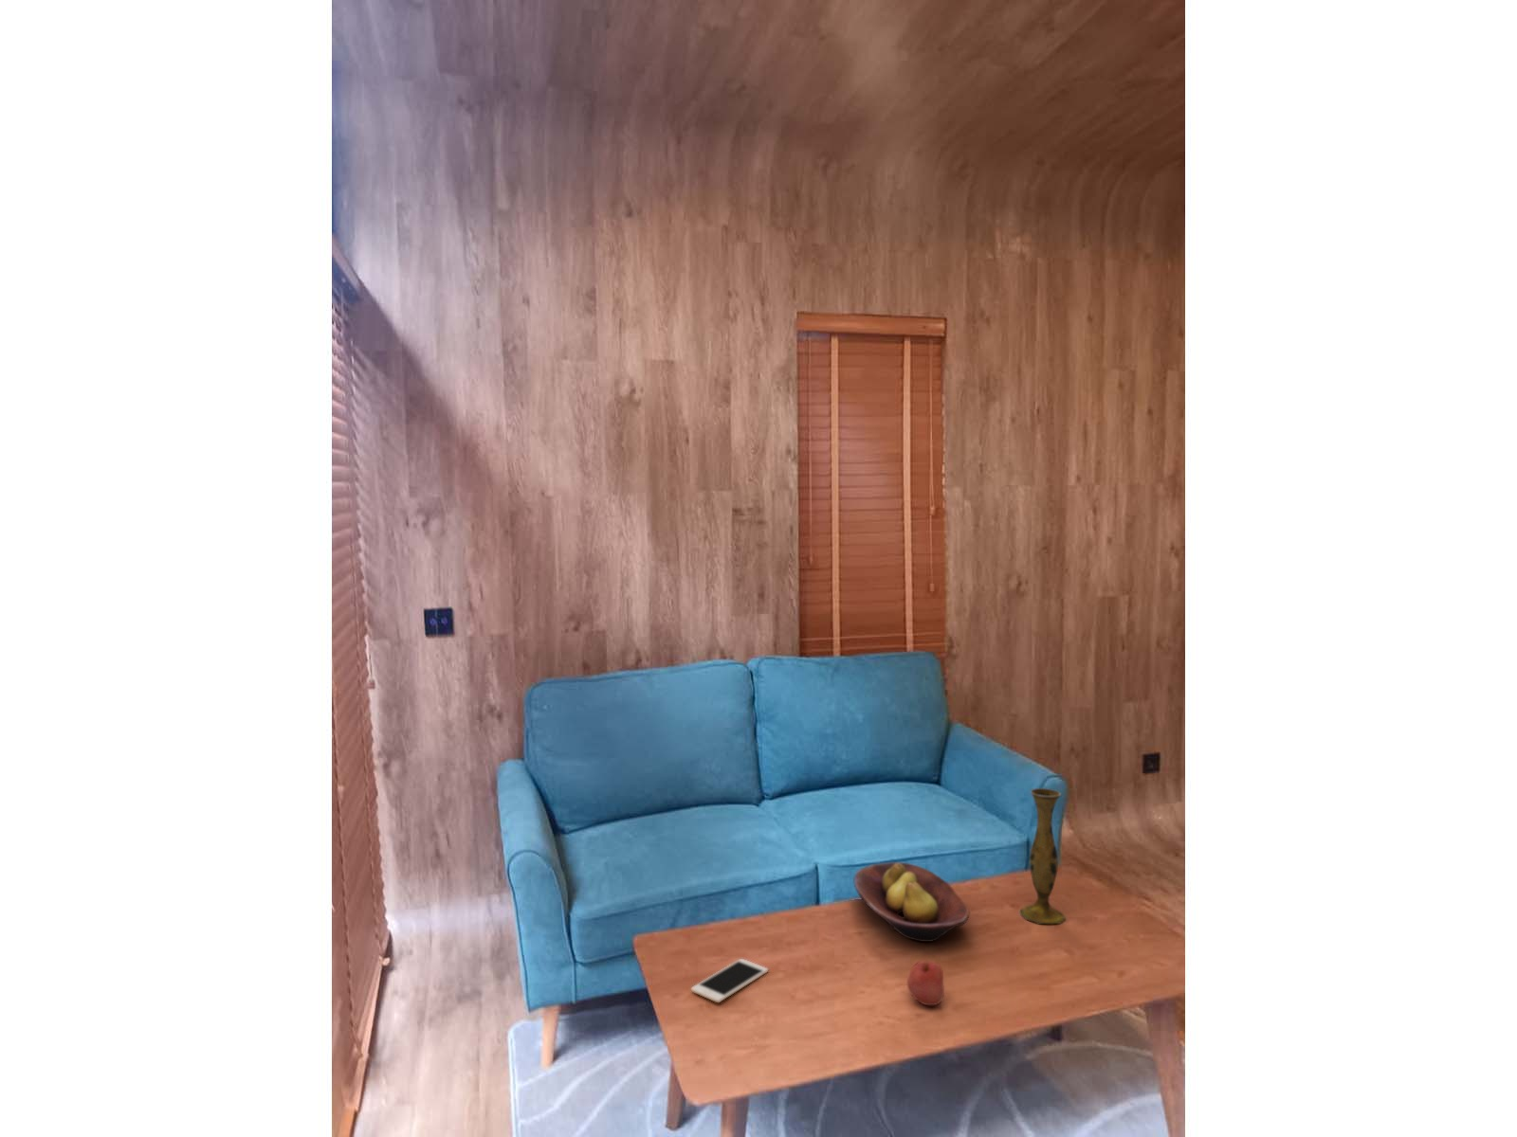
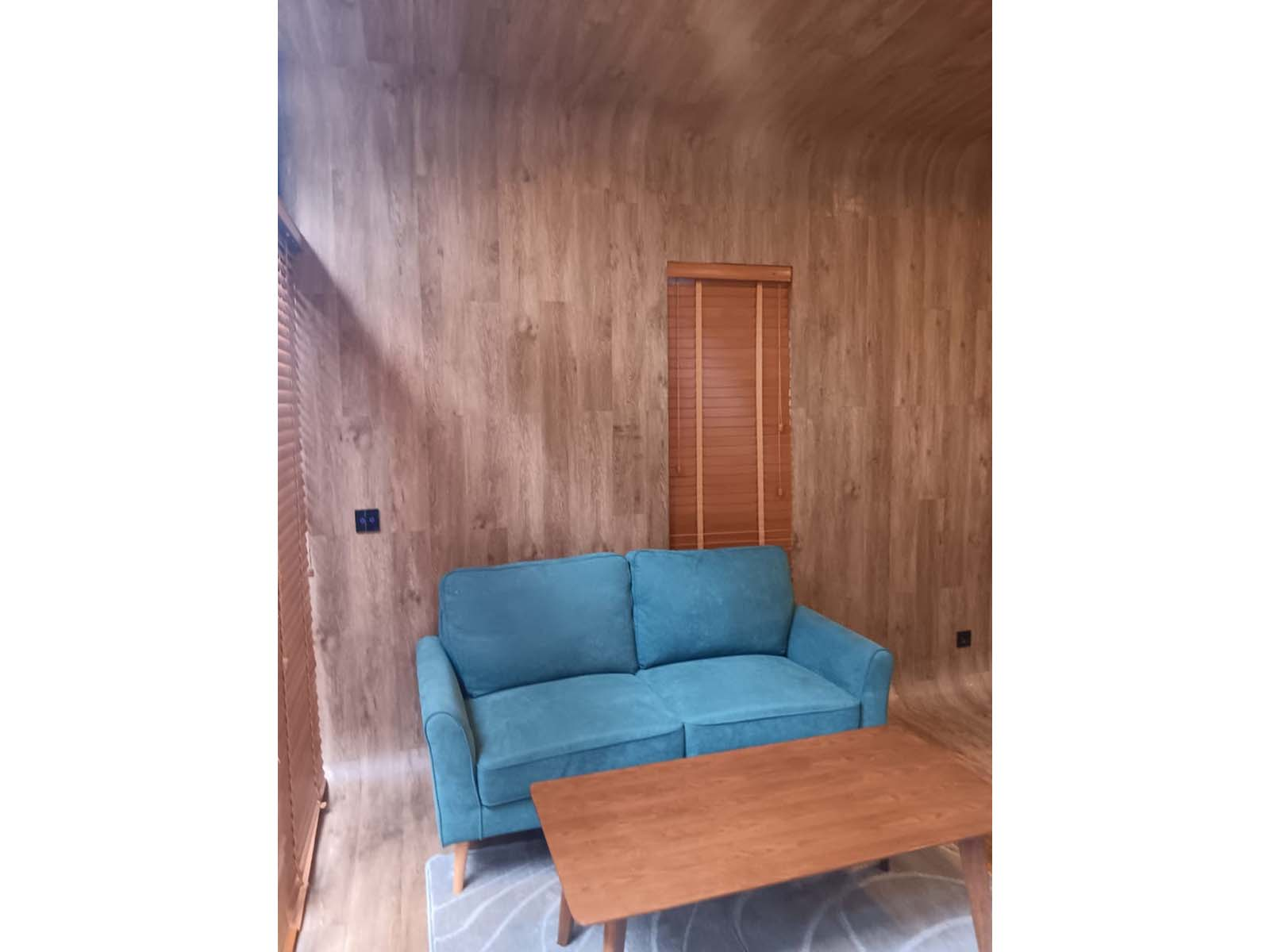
- vase (1042, 854)
- fruit bowl (908, 895)
- apple (926, 981)
- cell phone (730, 979)
